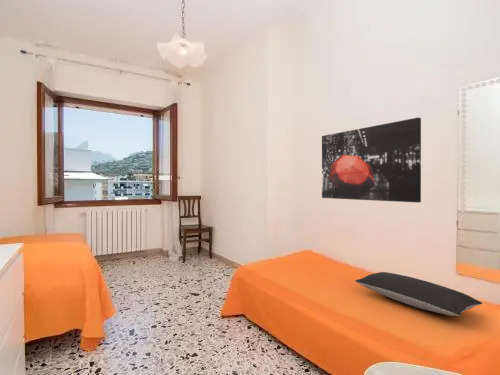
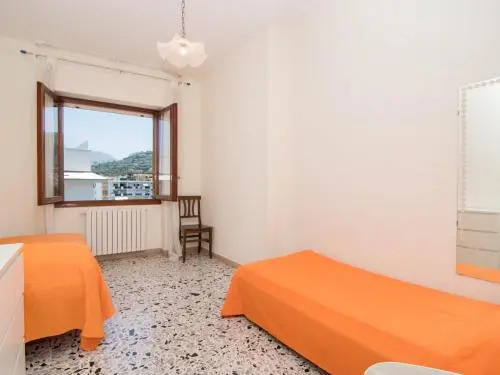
- pillow (412, 291)
- wall art (363, 164)
